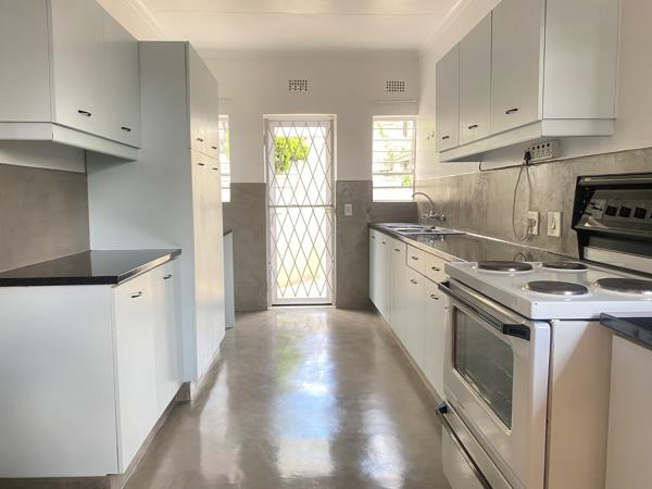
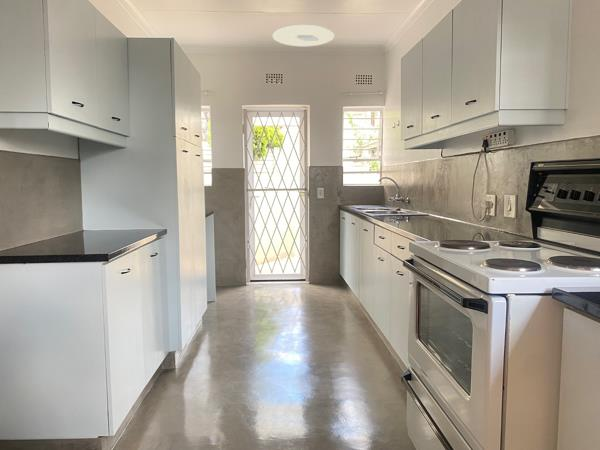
+ ceiling light (303, 33)
